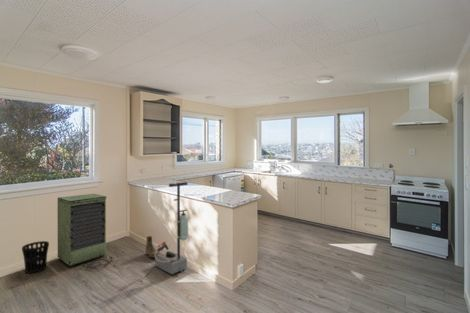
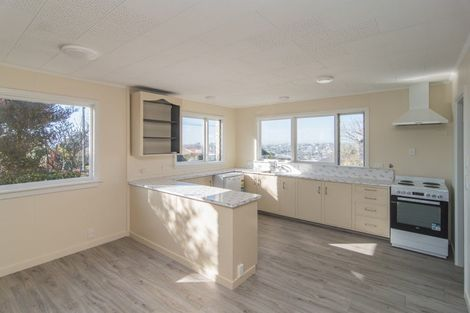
- boot cleaning station (150, 236)
- storage cabinet (87, 229)
- wastebasket (35, 257)
